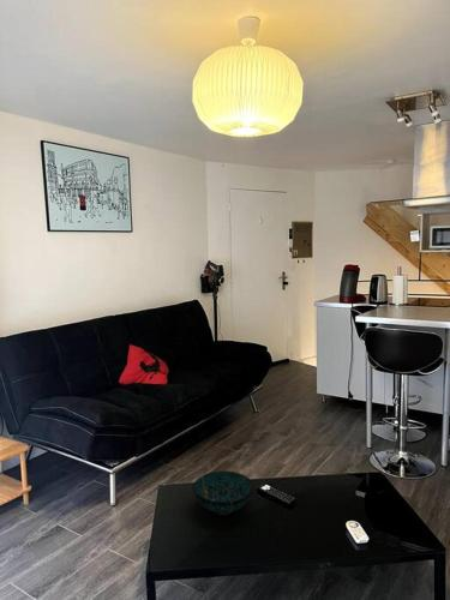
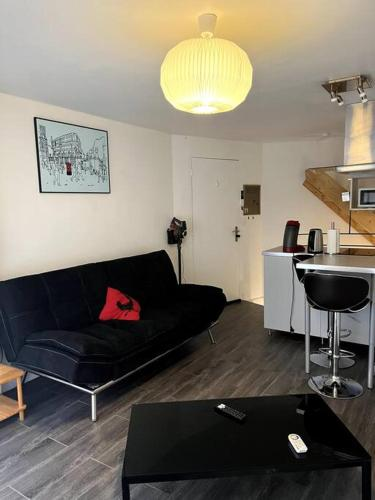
- decorative bowl (223, 497)
